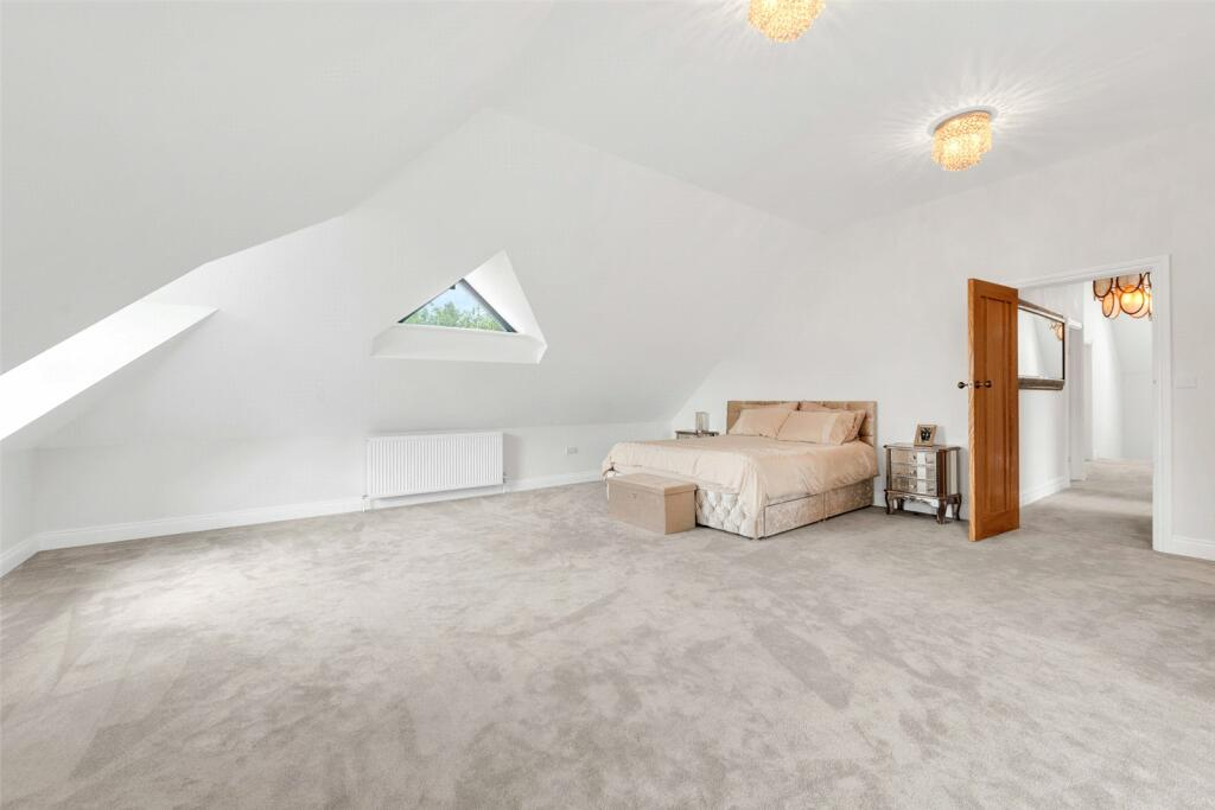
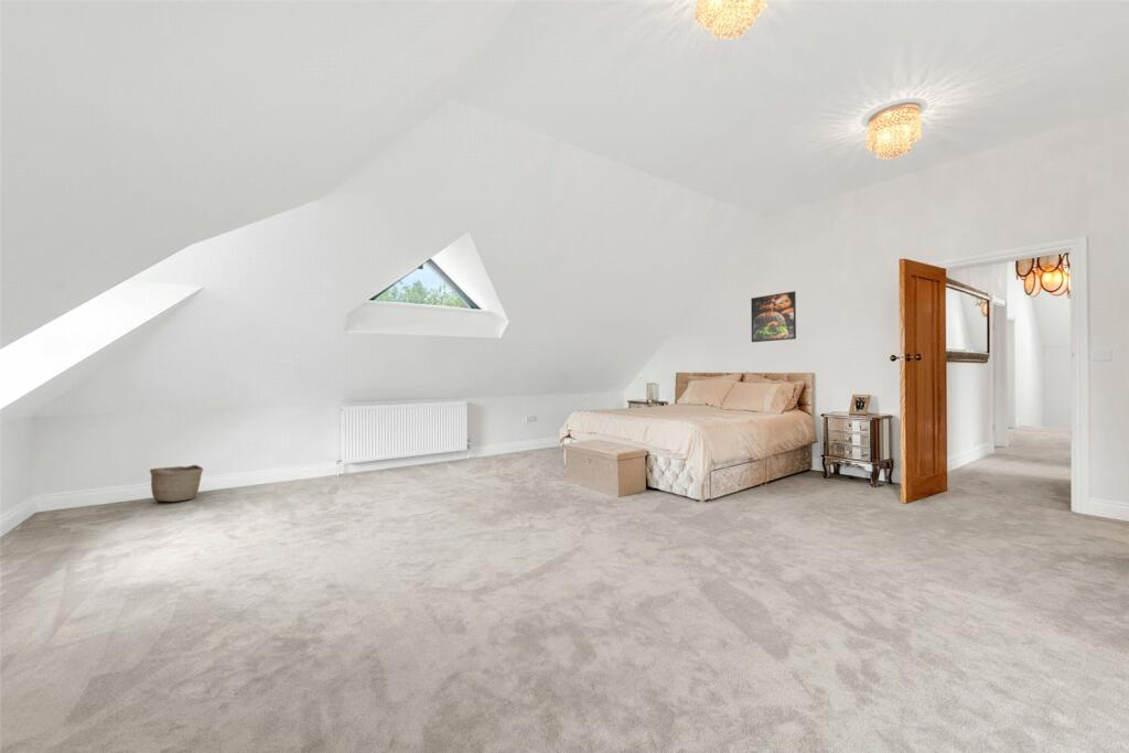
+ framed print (772, 318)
+ basket (176, 481)
